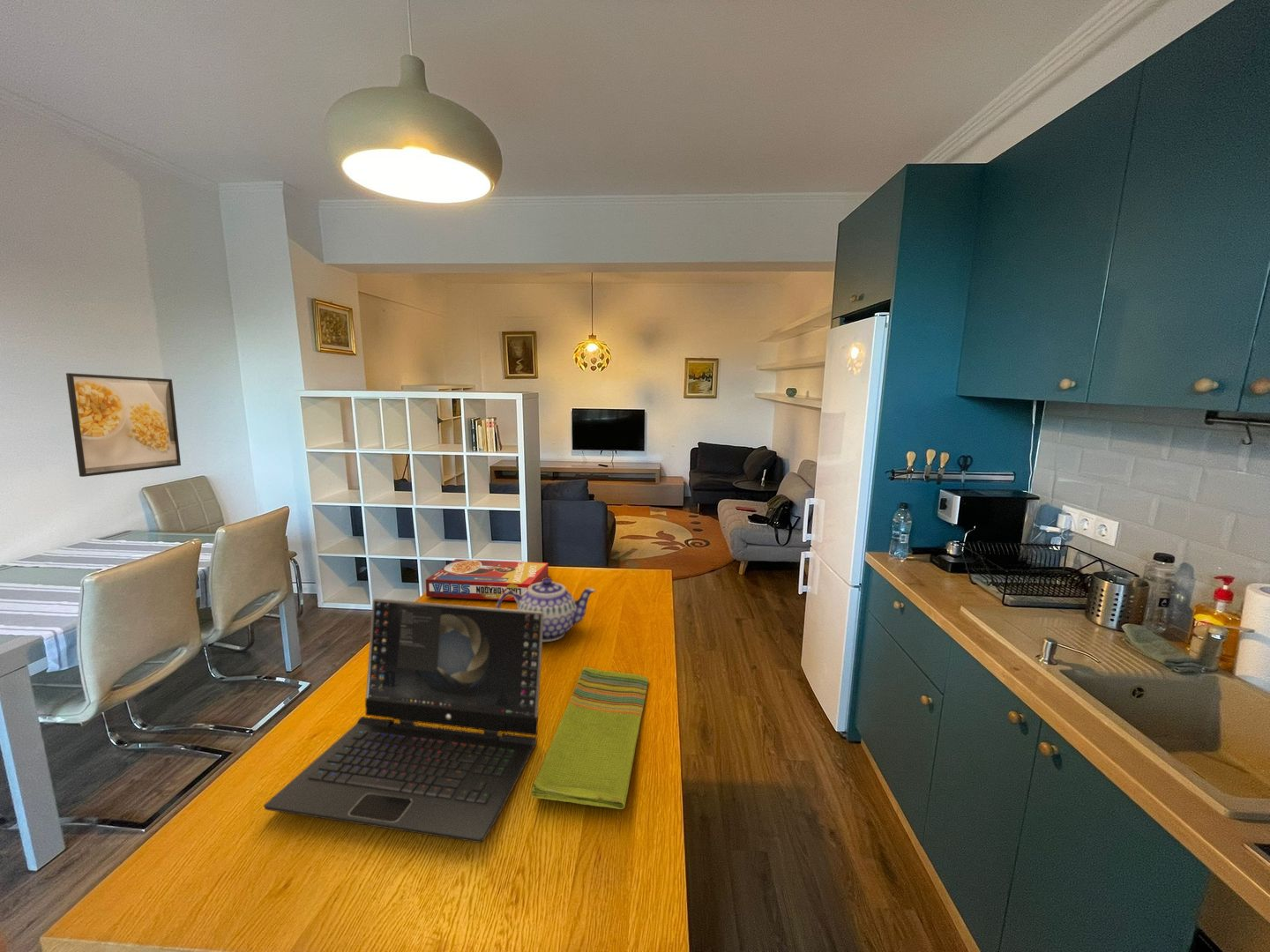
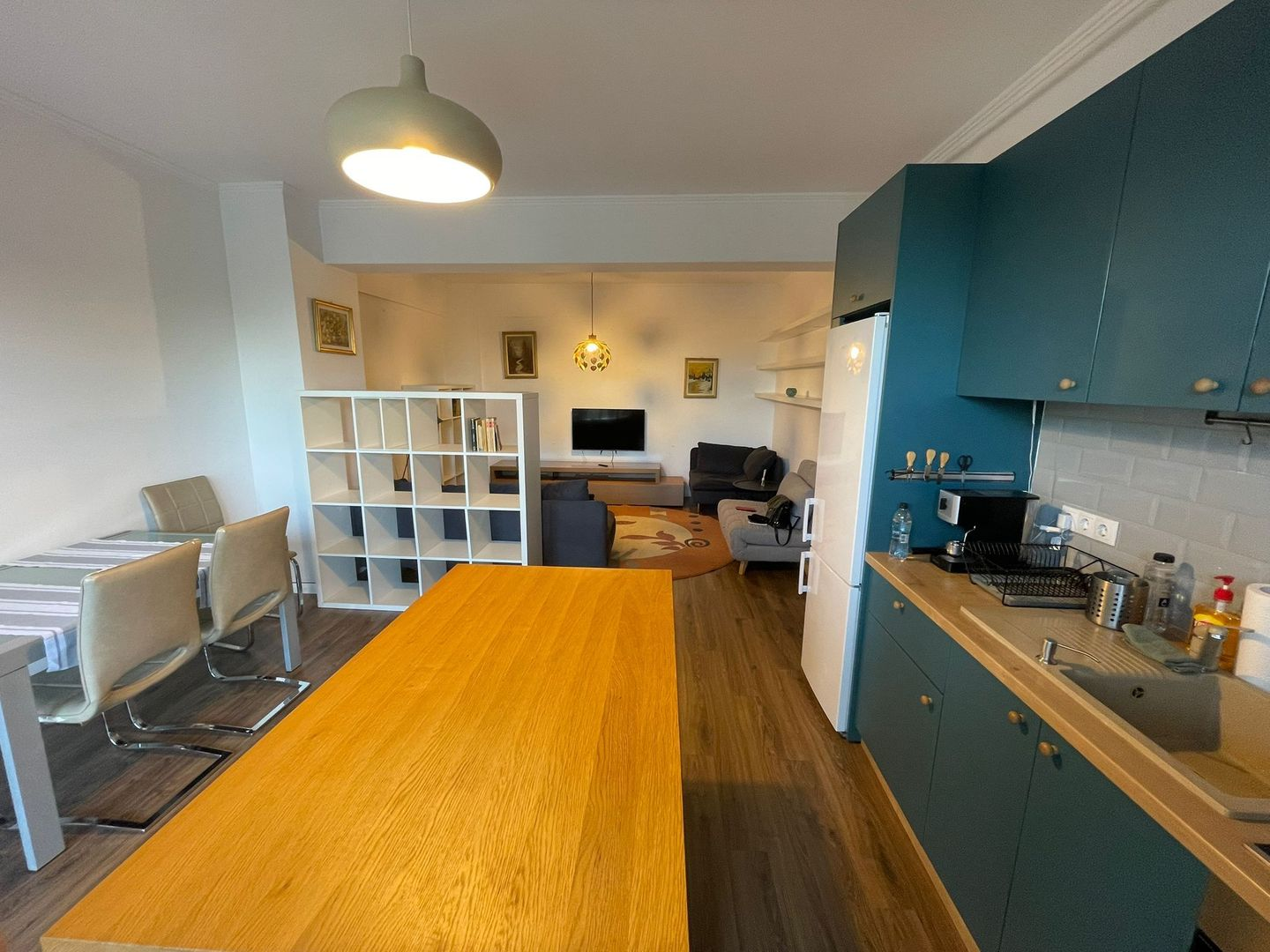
- dish towel (599, 725)
- laptop (419, 703)
- teapot (547, 606)
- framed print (129, 424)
- cereal box (490, 578)
